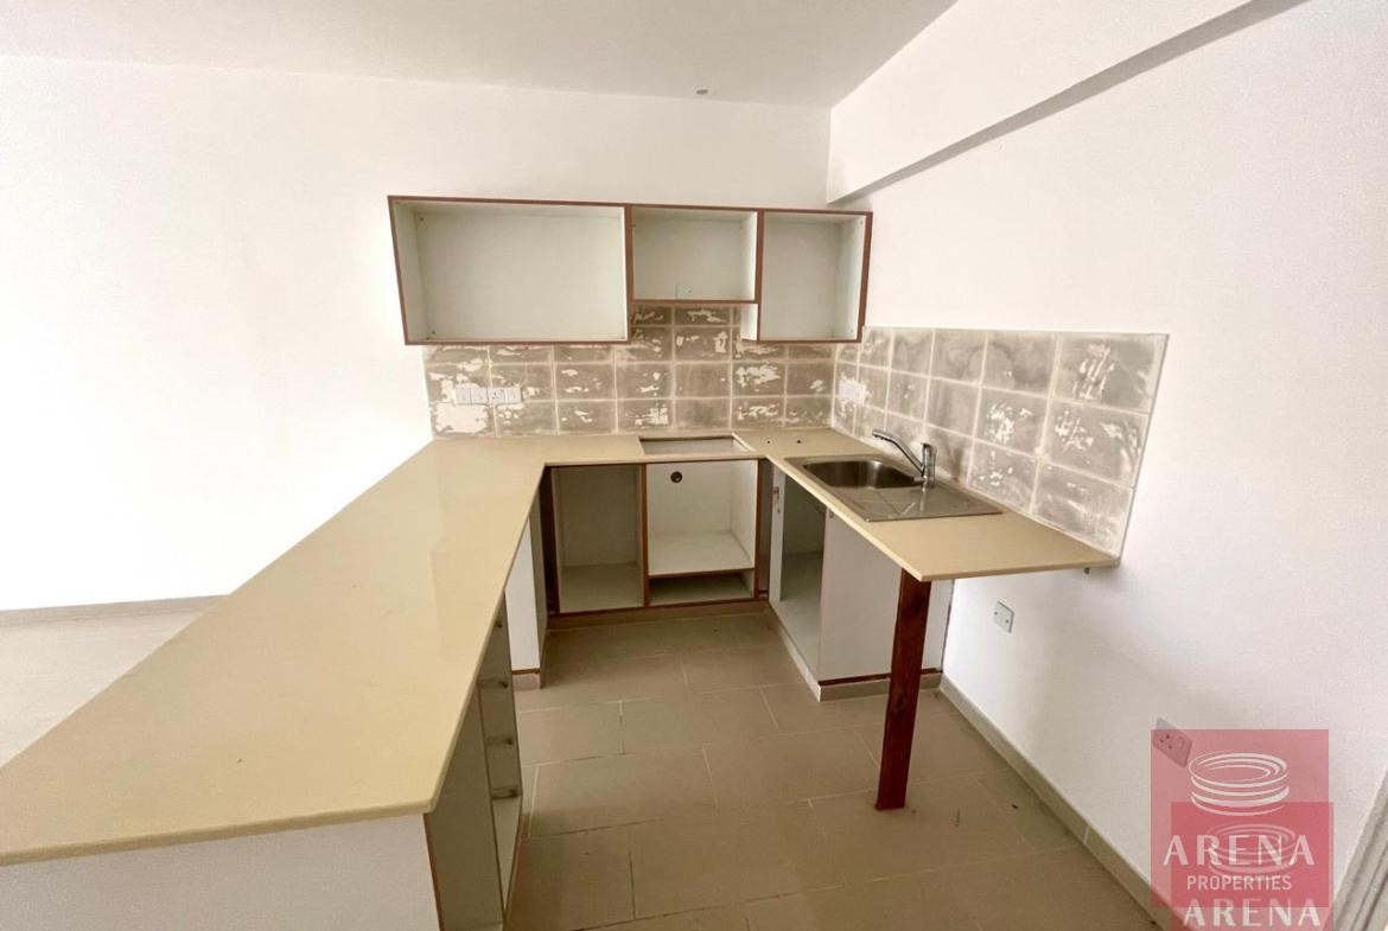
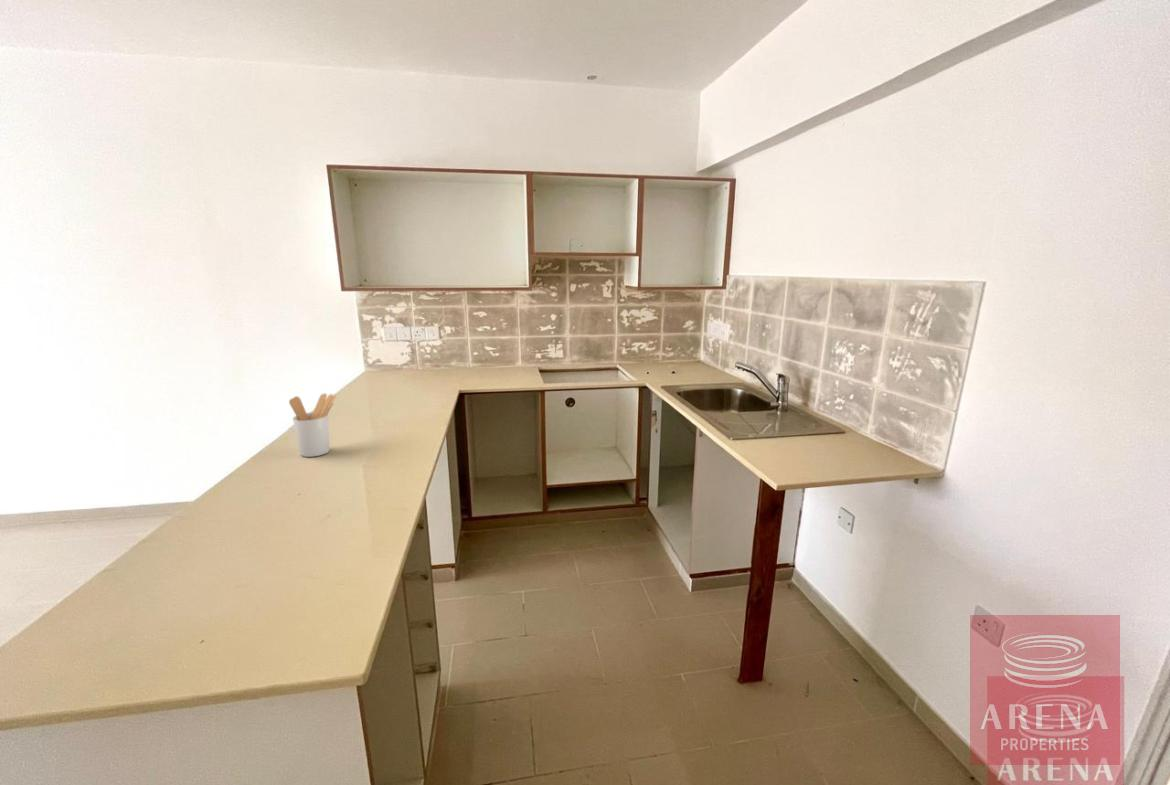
+ utensil holder (317, 423)
